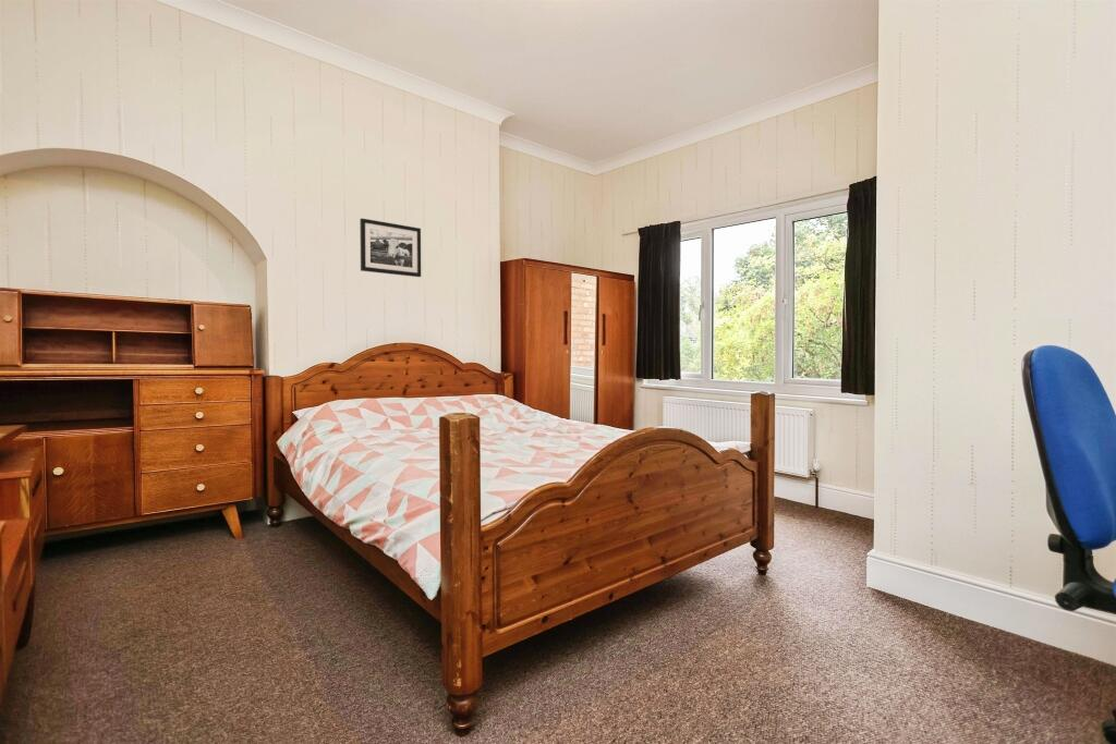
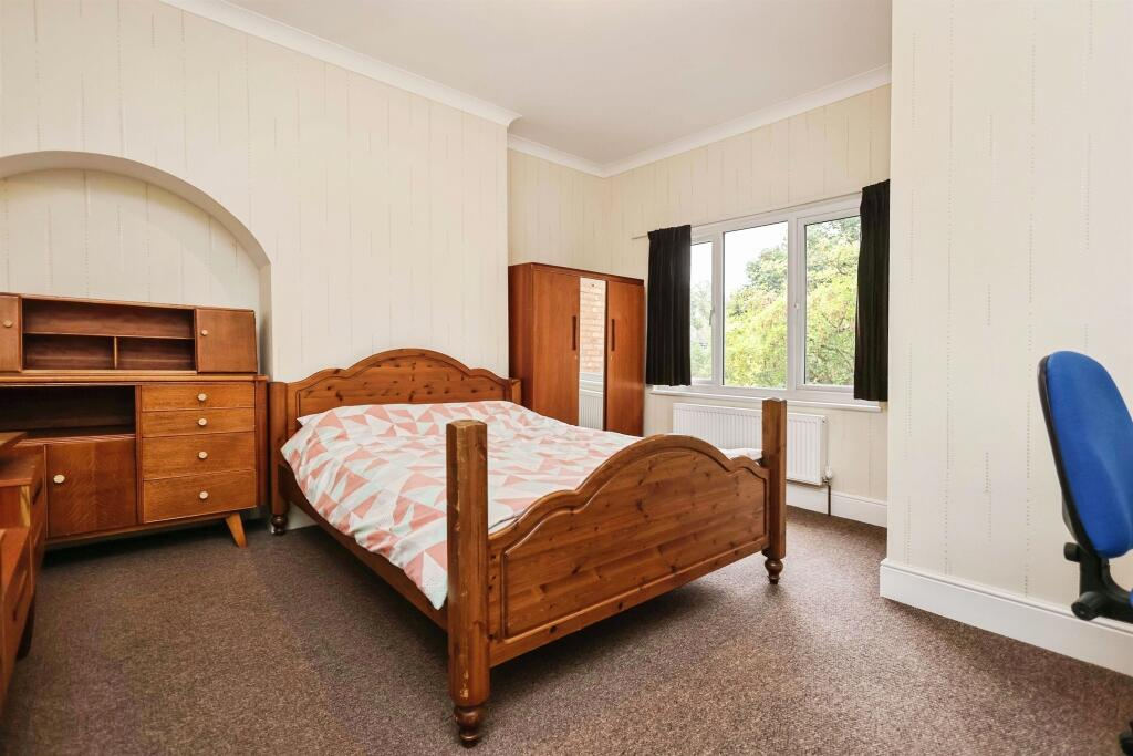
- picture frame (391, 248)
